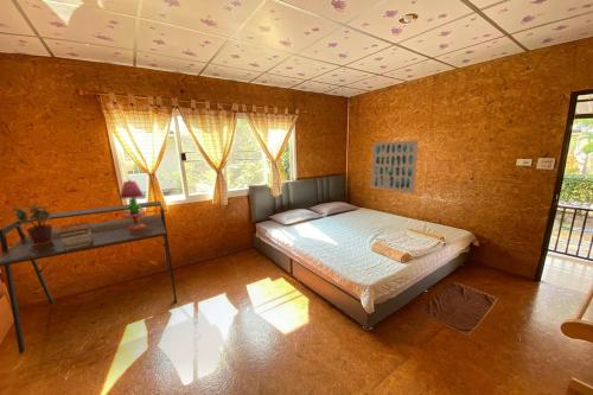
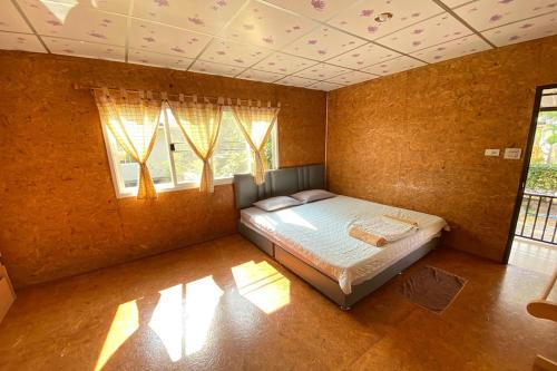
- desk (101, 247)
- book stack (76, 235)
- potted plant (38, 223)
- wall art (391, 166)
- table lamp (133, 203)
